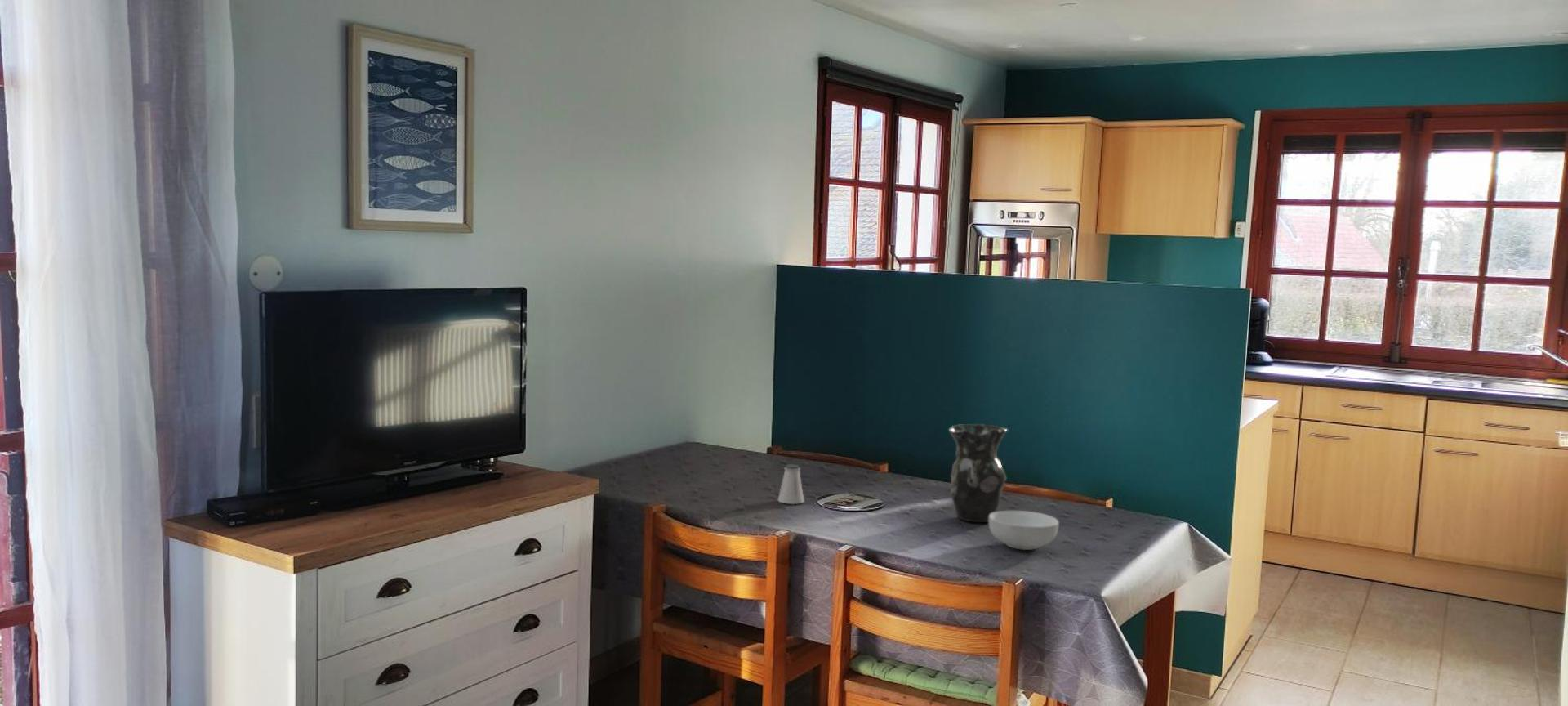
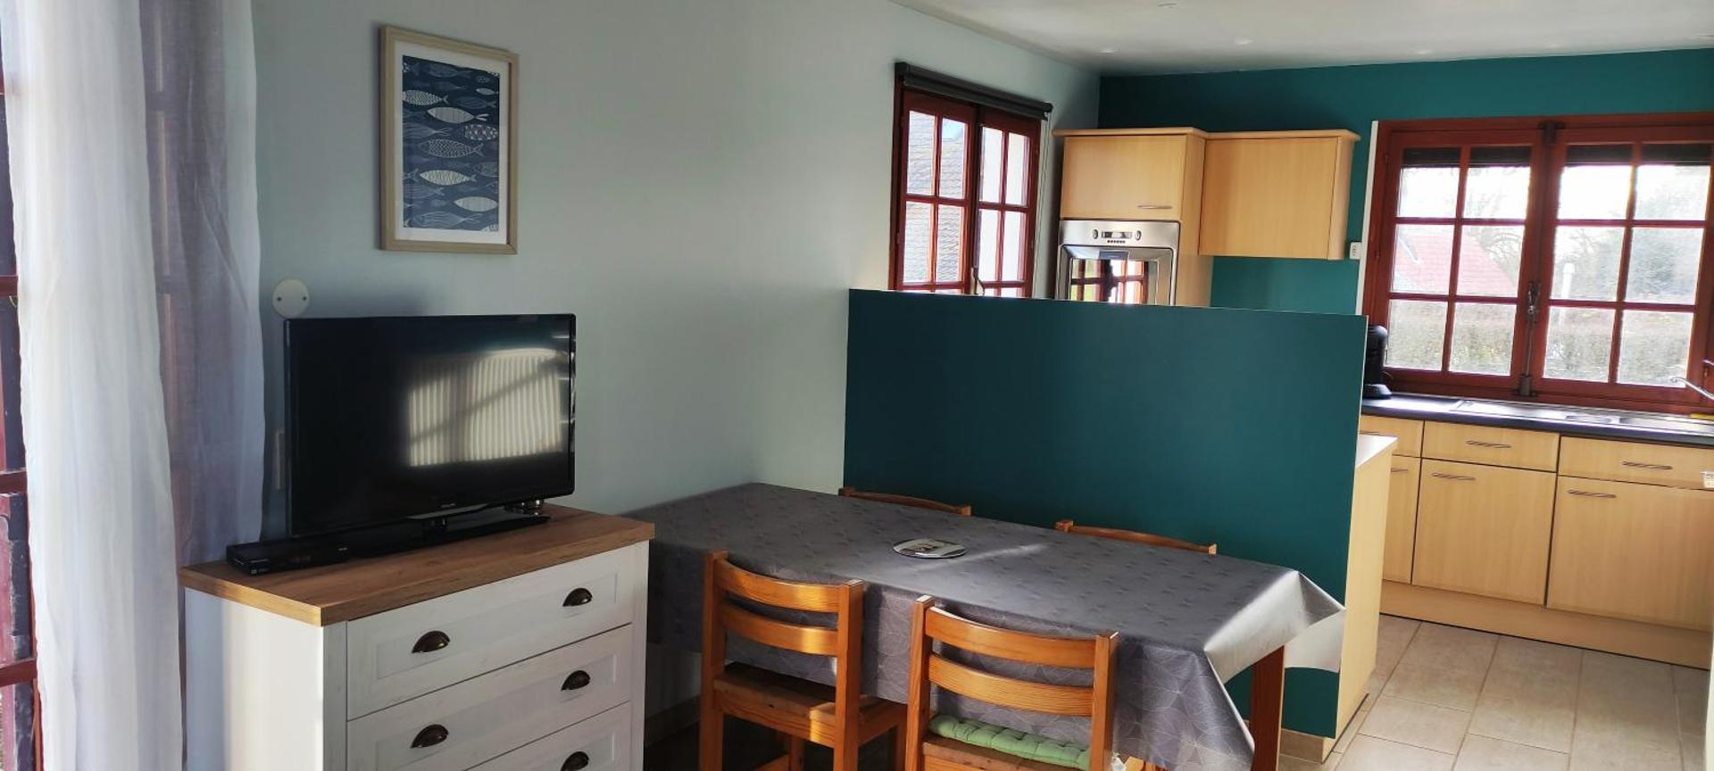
- cereal bowl (1022, 531)
- vase (978, 472)
- saltshaker (791, 483)
